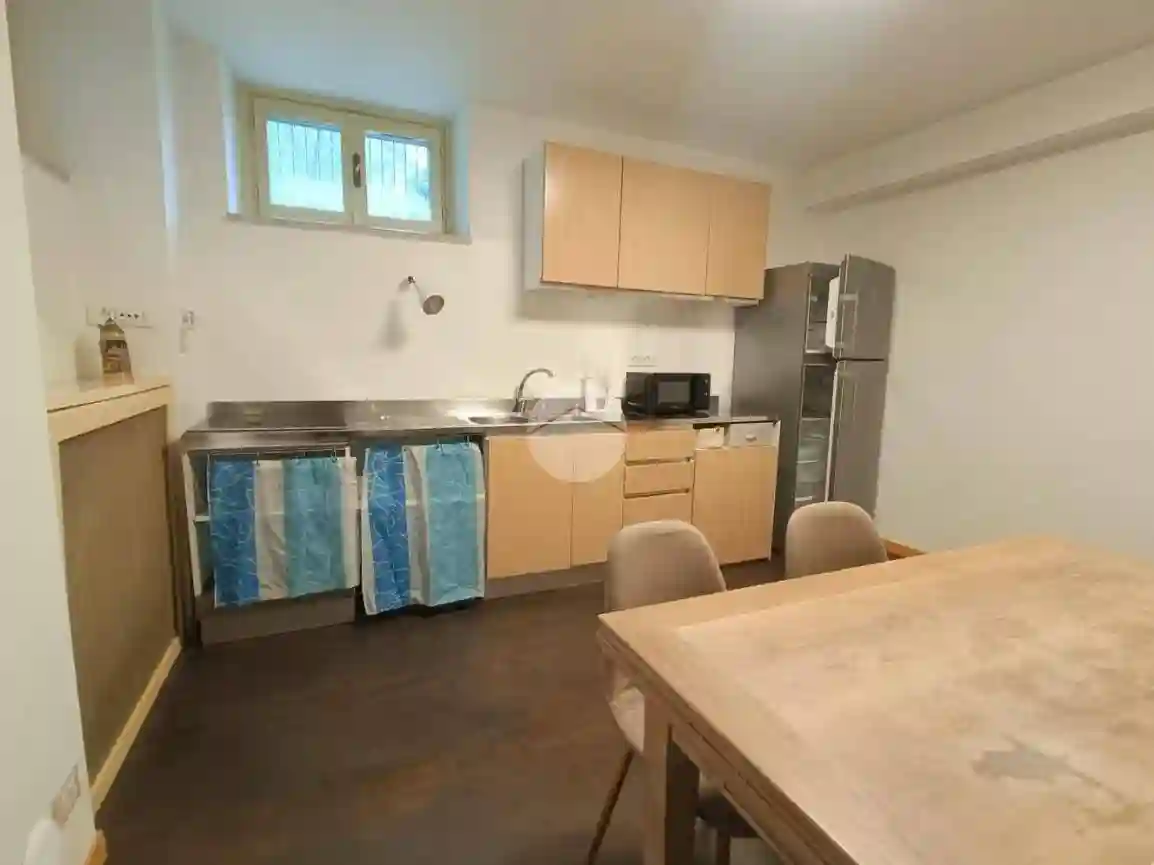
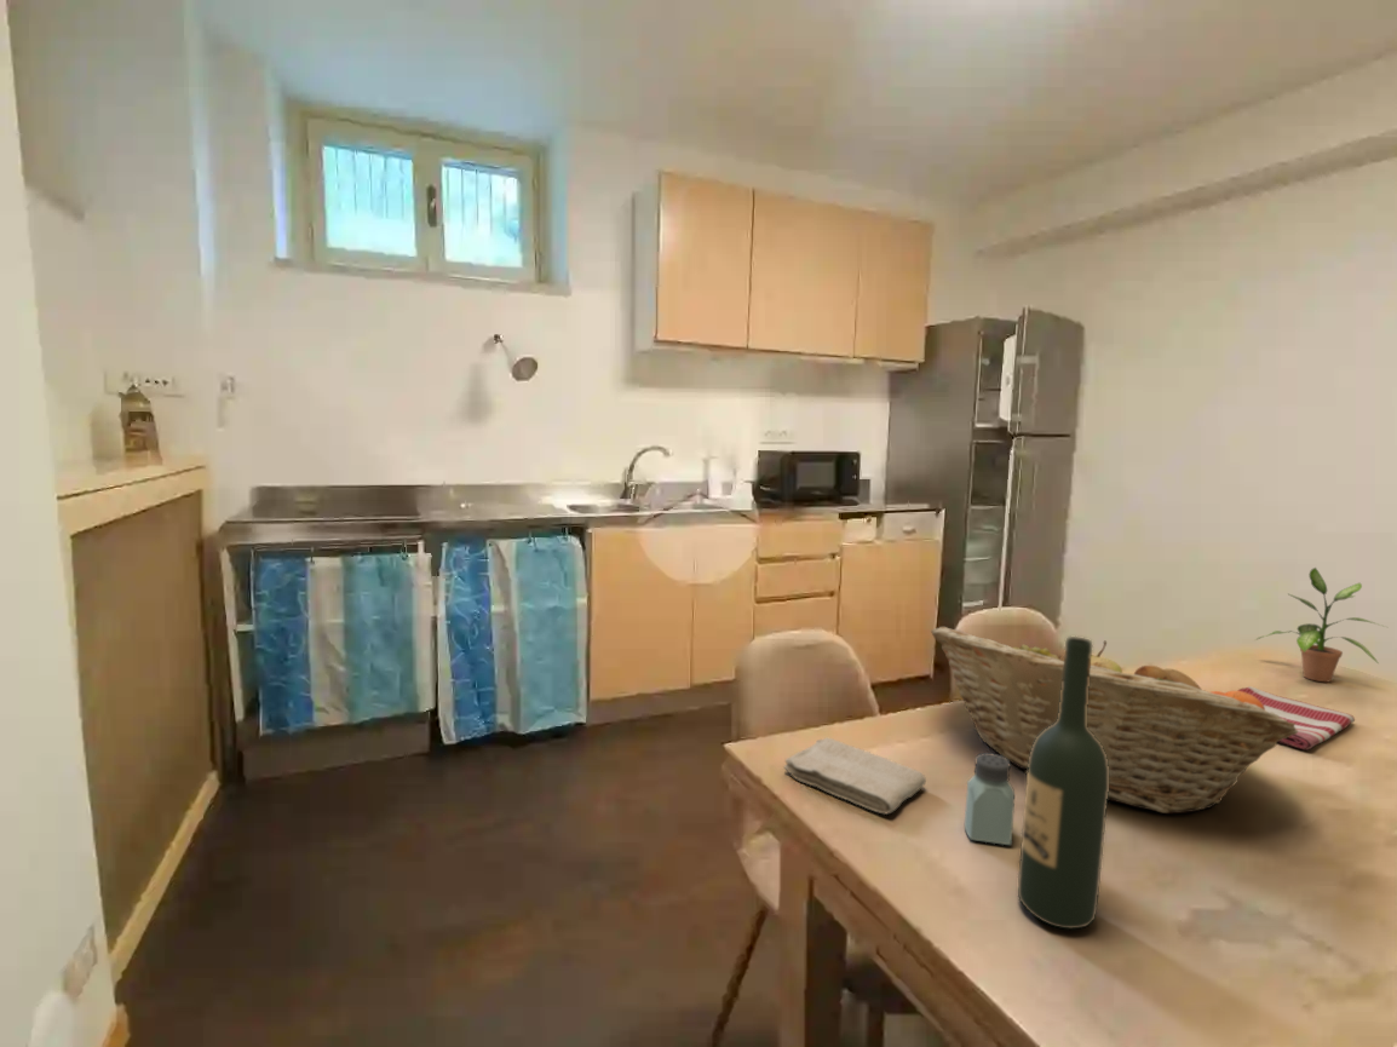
+ saltshaker (989, 796)
+ potted plant (1310, 623)
+ dish towel (1276, 713)
+ fruit basket (1088, 697)
+ washcloth (852, 771)
+ wine bottle (1067, 778)
